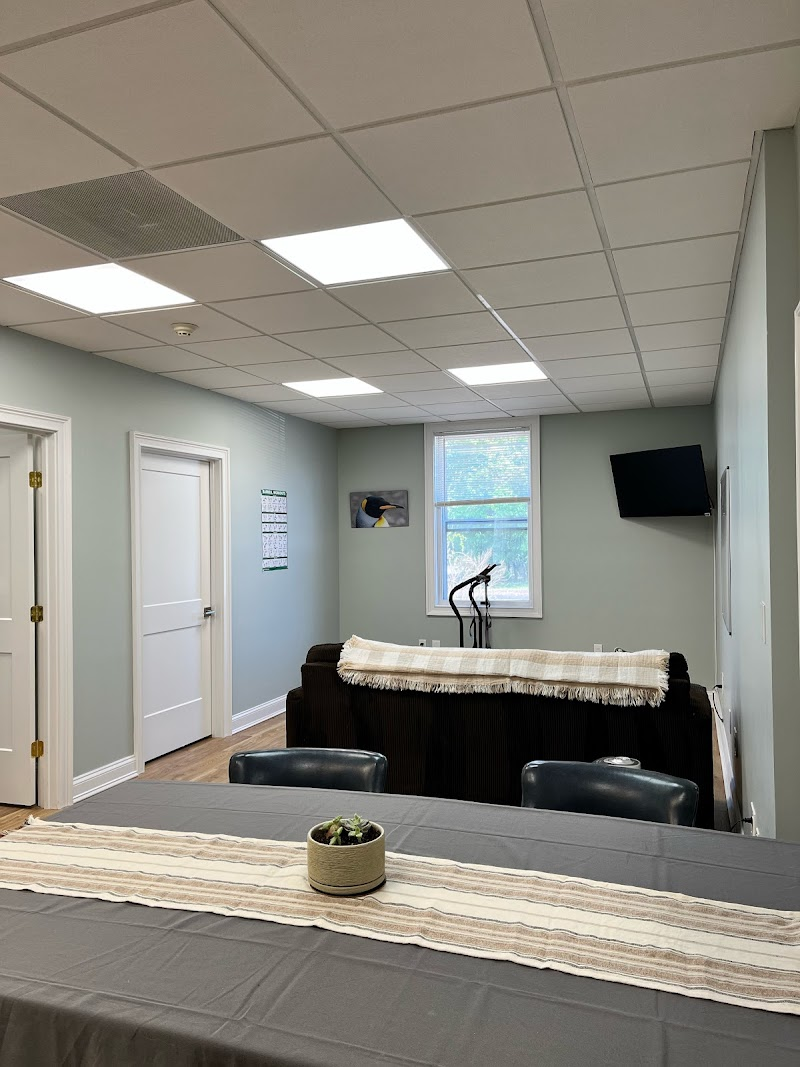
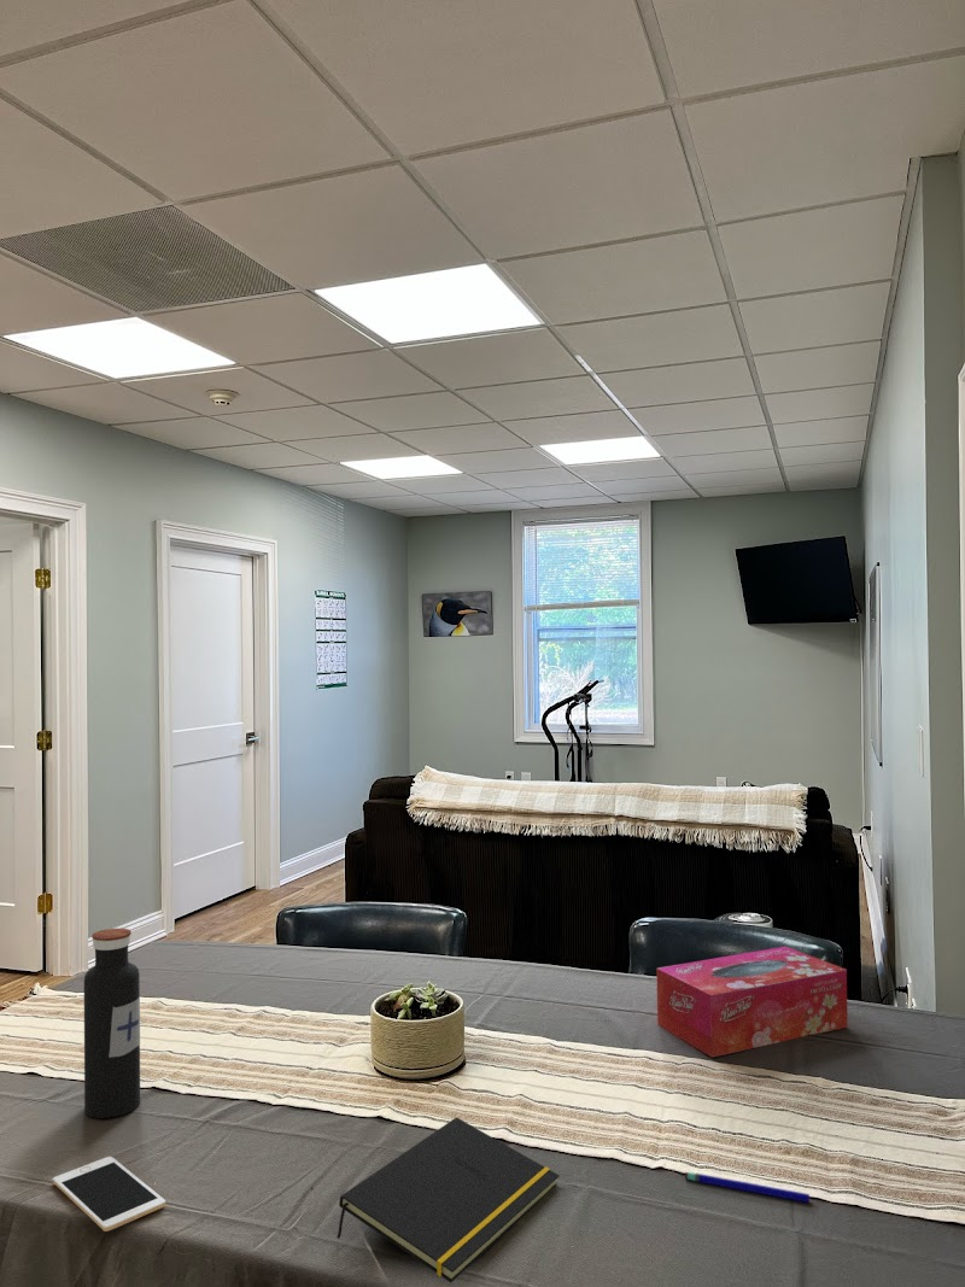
+ notepad (454, 1189)
+ cell phone (107, 1191)
+ tissue box (751, 998)
+ water bottle (112, 1019)
+ pen (745, 1186)
